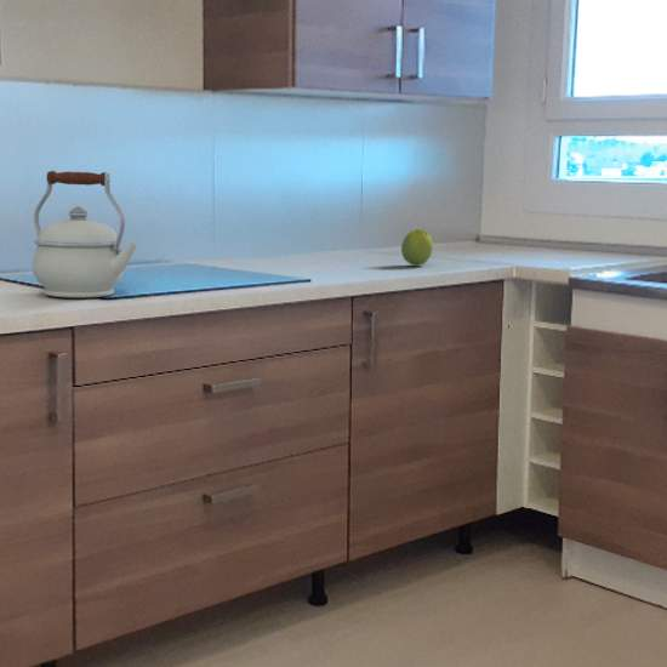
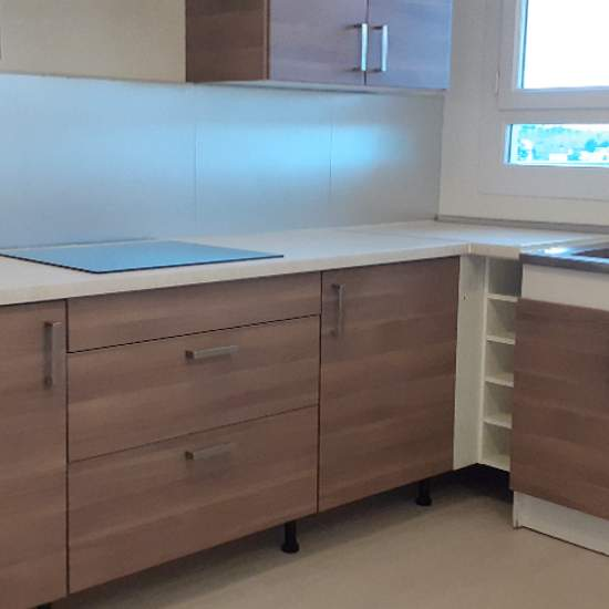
- kettle (85, 233)
- fruit (417, 246)
